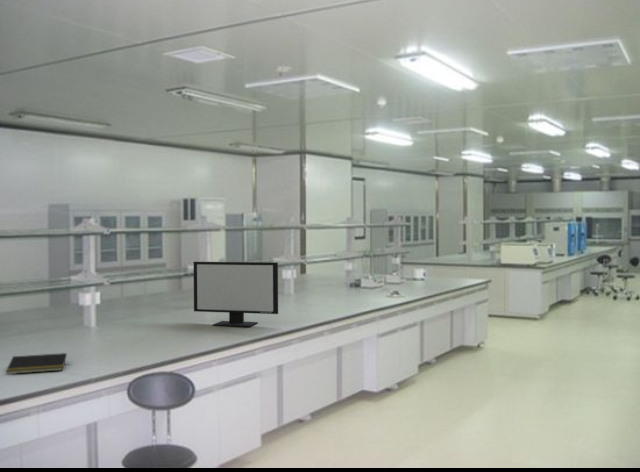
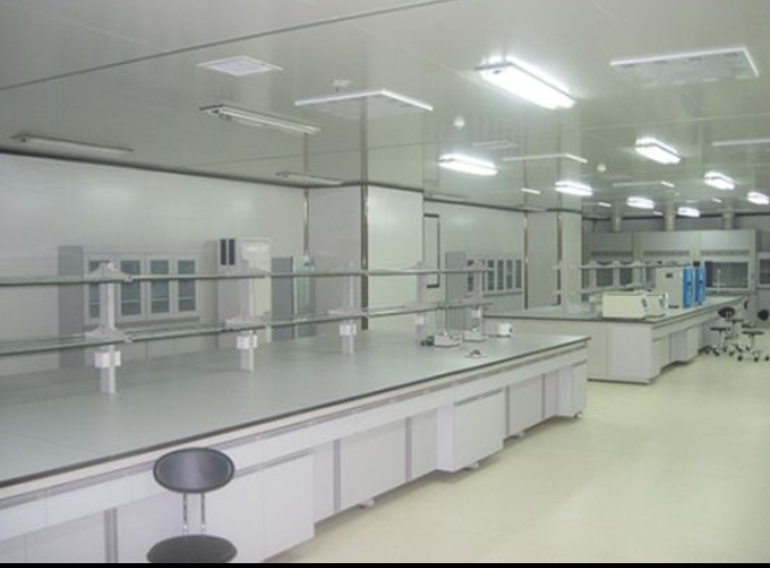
- computer monitor (235, 293)
- notepad (37, 363)
